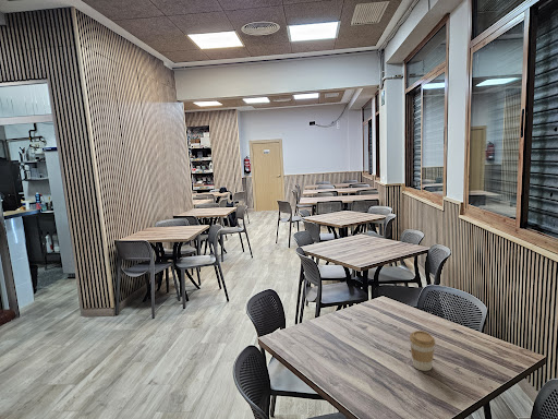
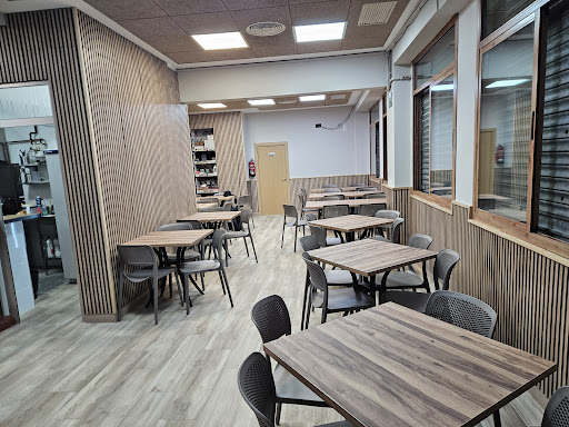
- coffee cup (422, 349)
